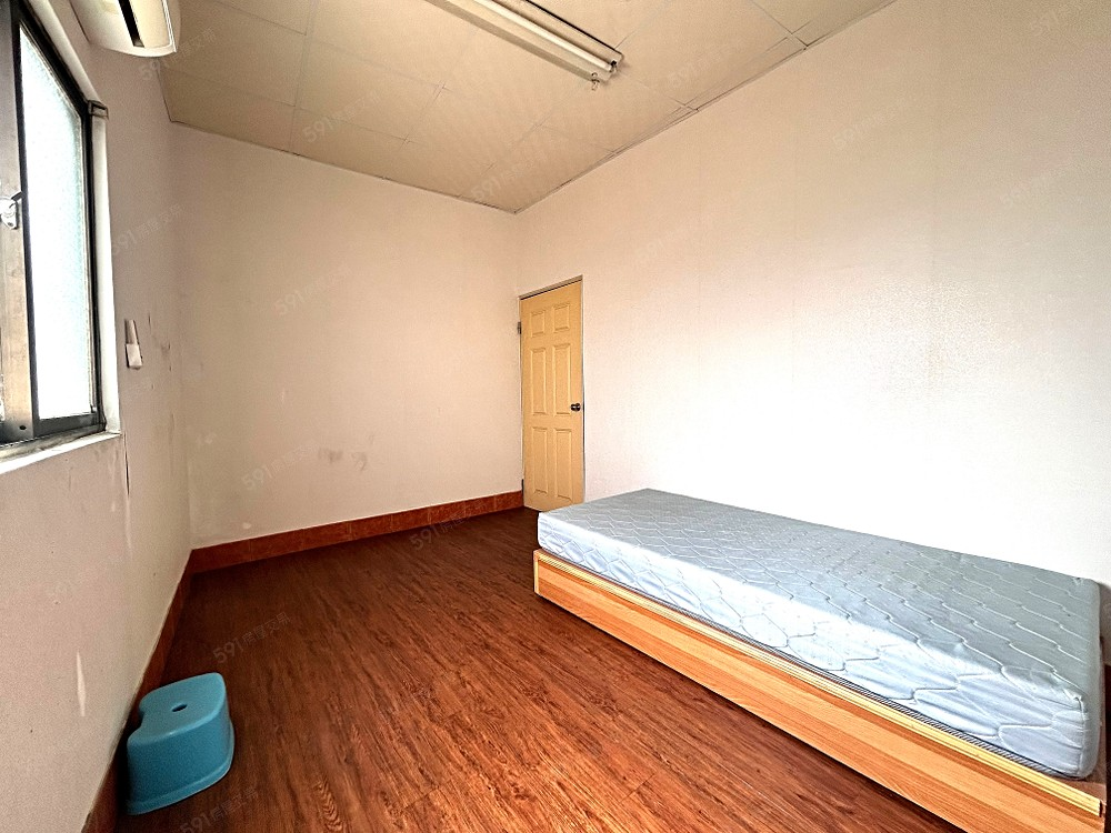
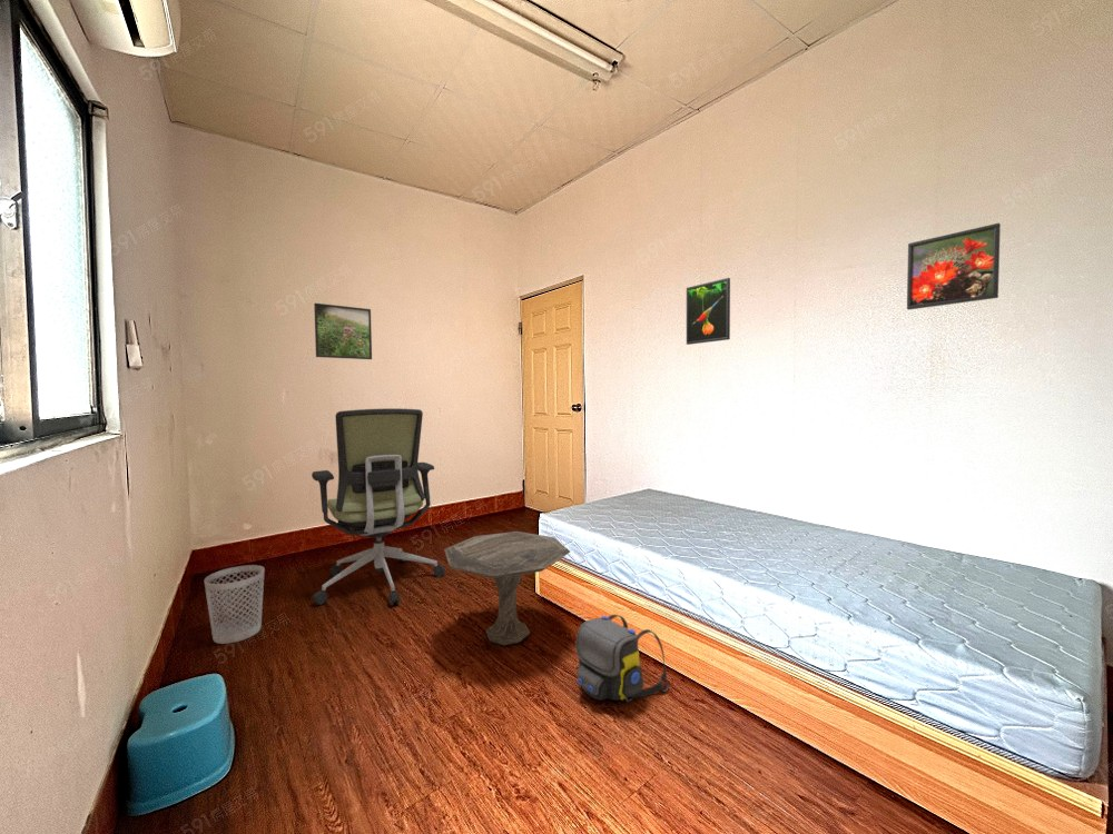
+ office chair (378, 497)
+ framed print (707, 312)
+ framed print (951, 269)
+ shoulder bag (615, 653)
+ wastebasket (236, 603)
+ side table (506, 589)
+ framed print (344, 331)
